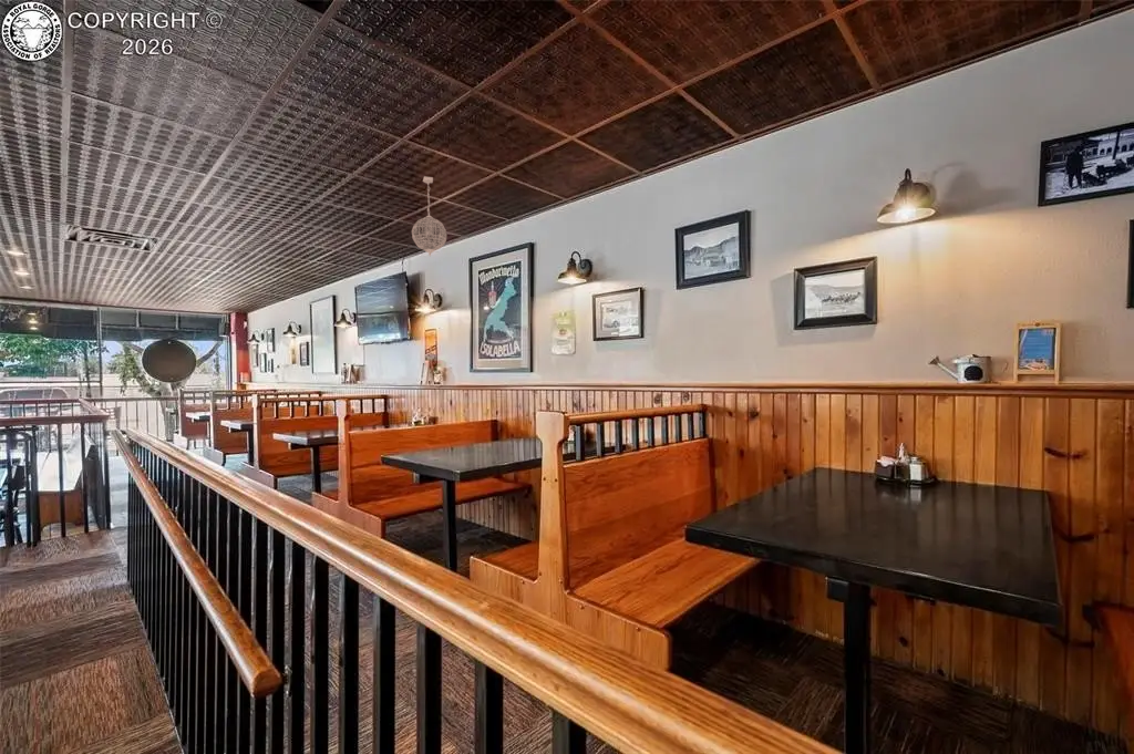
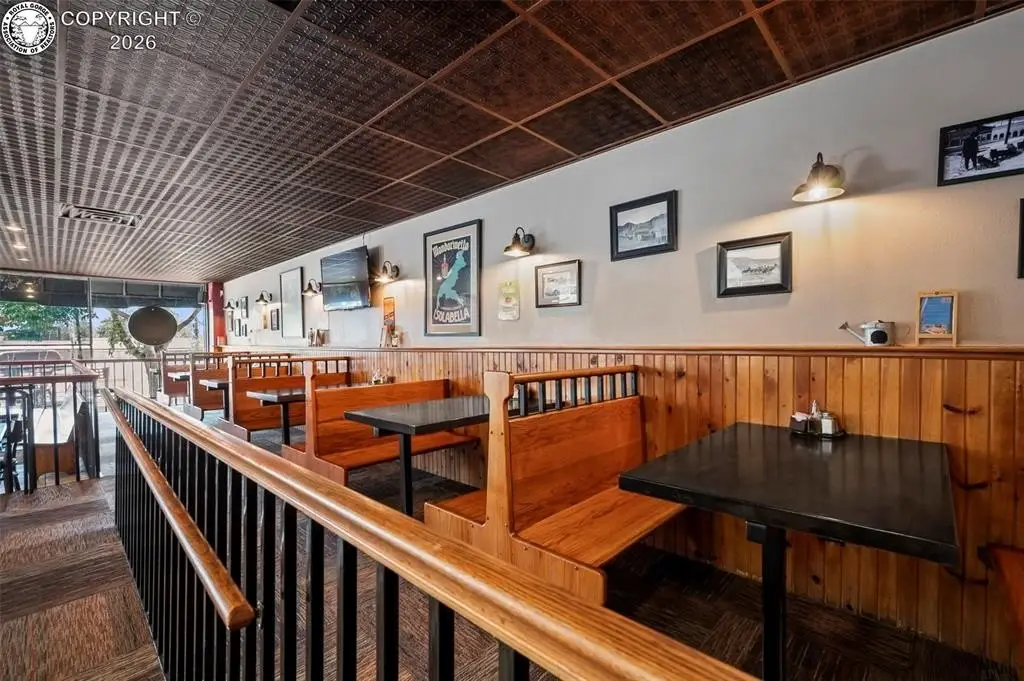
- pendant light (429, 217)
